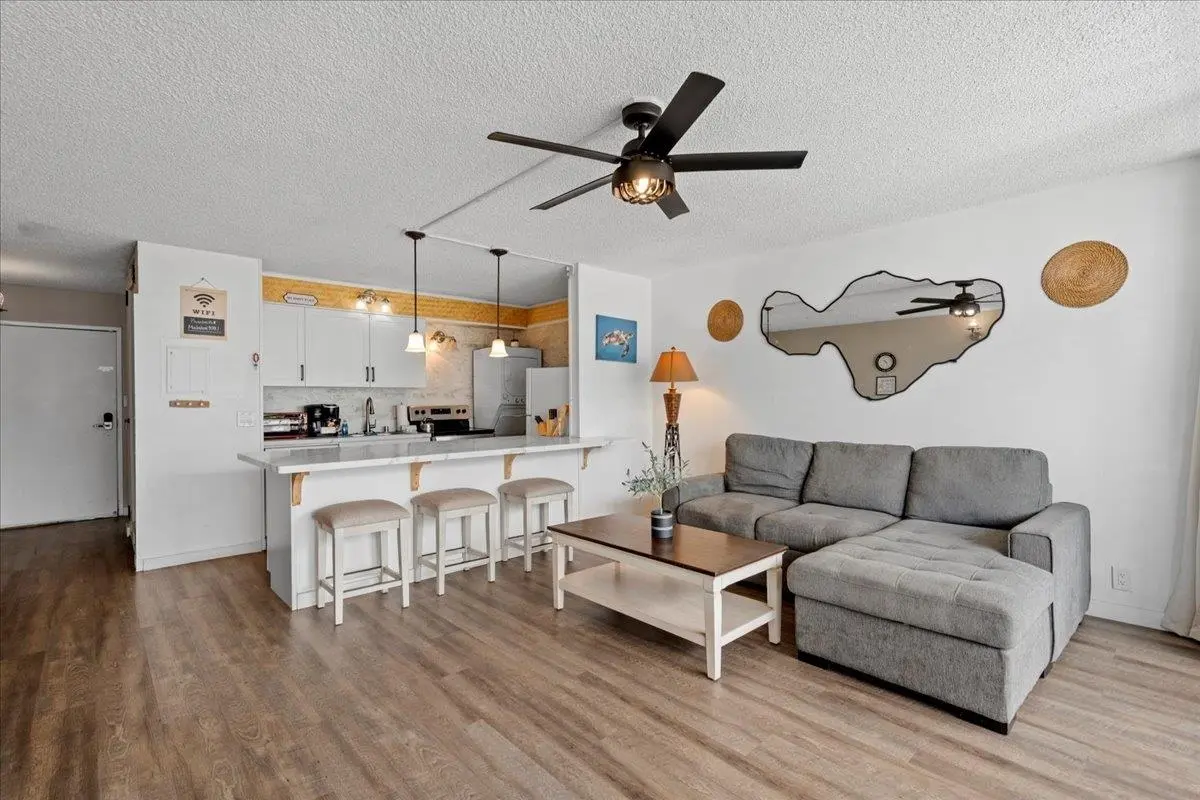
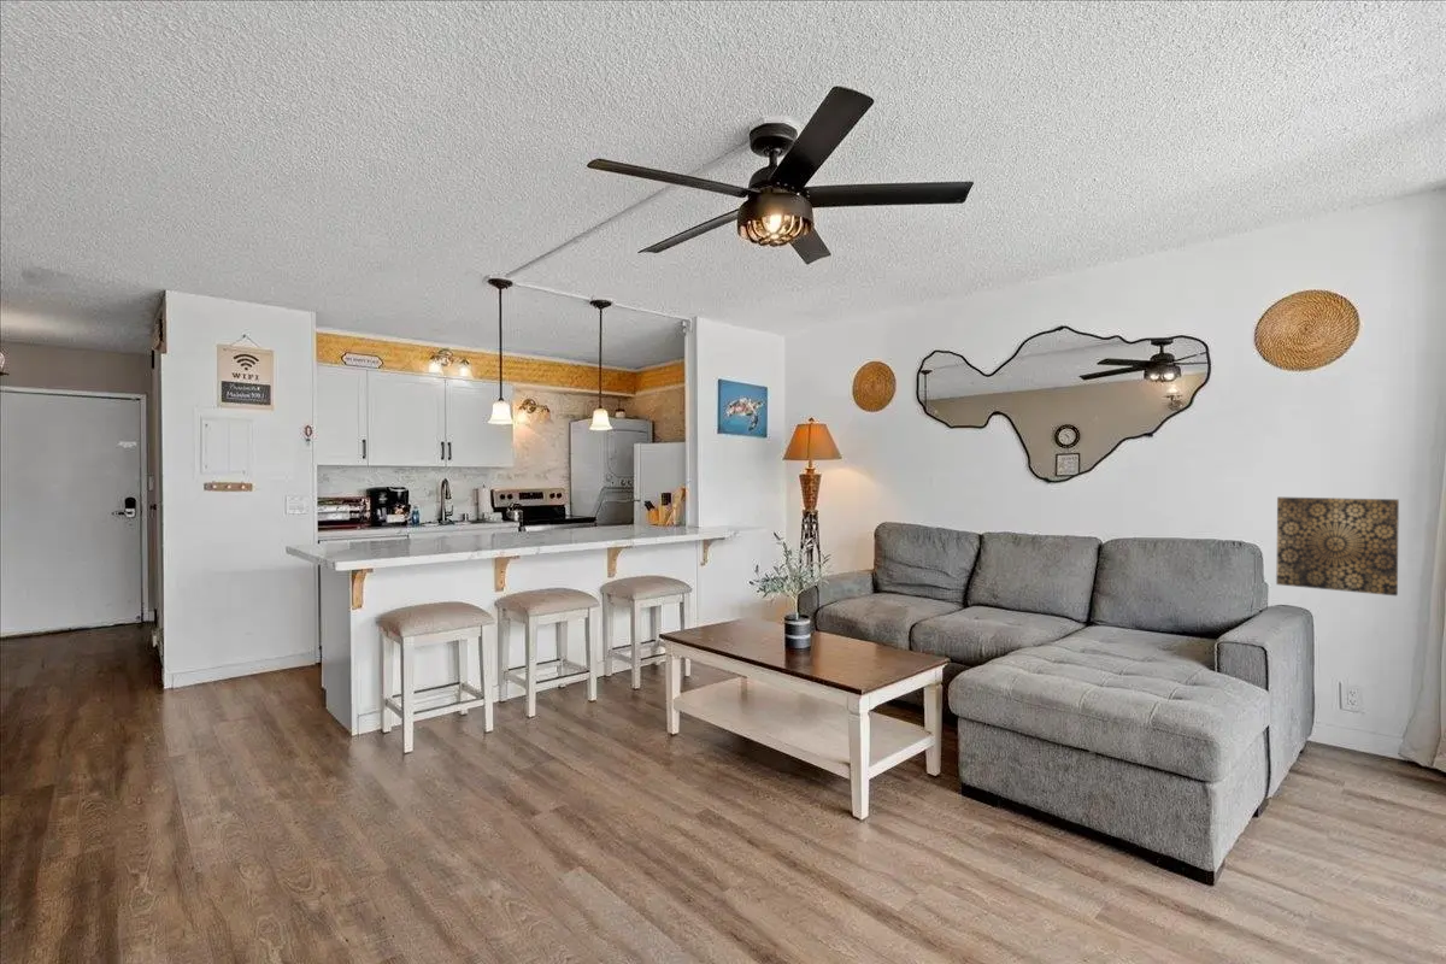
+ wall art (1334, 543)
